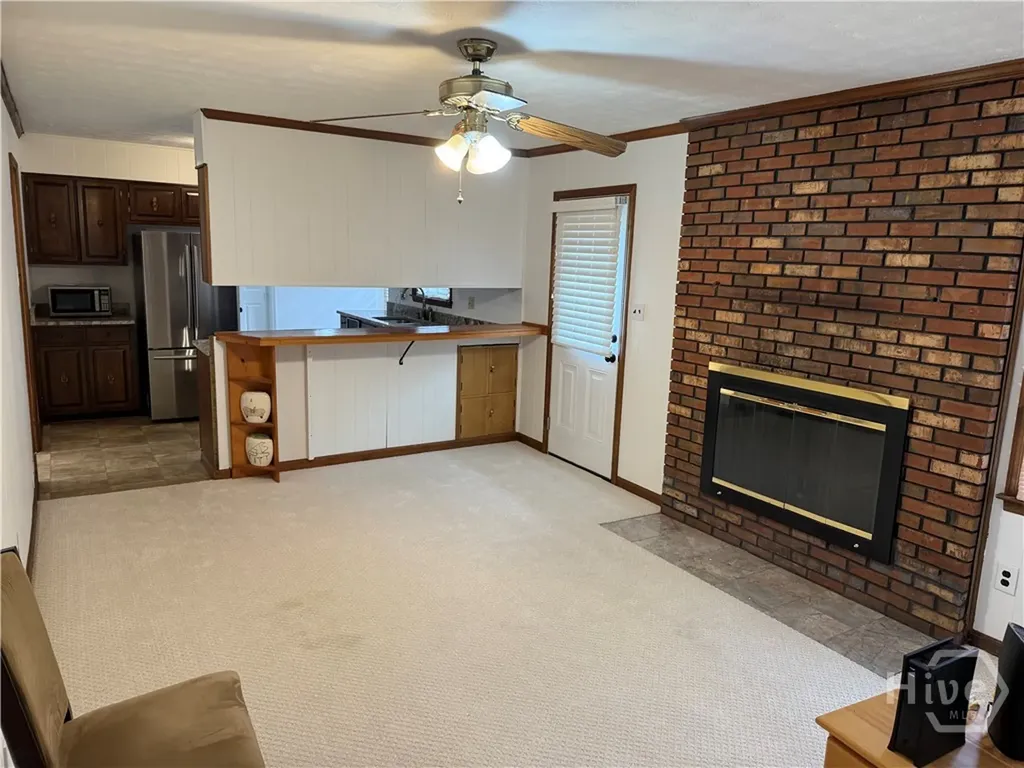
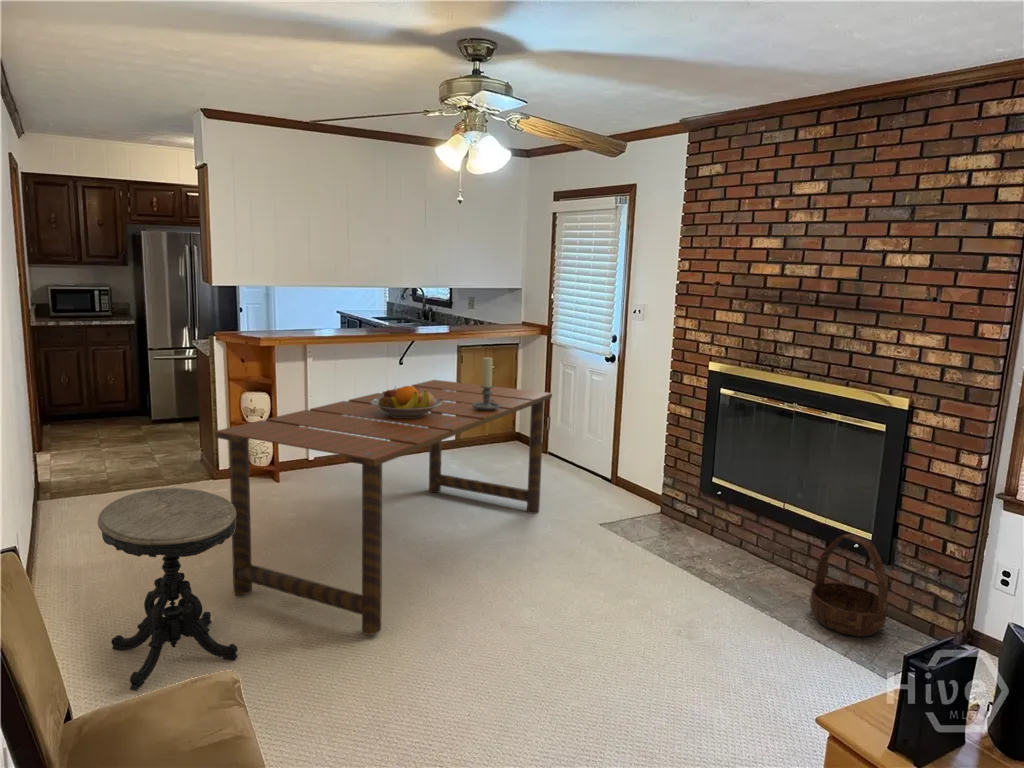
+ basket (849, 584)
+ fruit bowl (406, 398)
+ dining table (429, 478)
+ side table (171, 583)
+ candle holder (488, 382)
